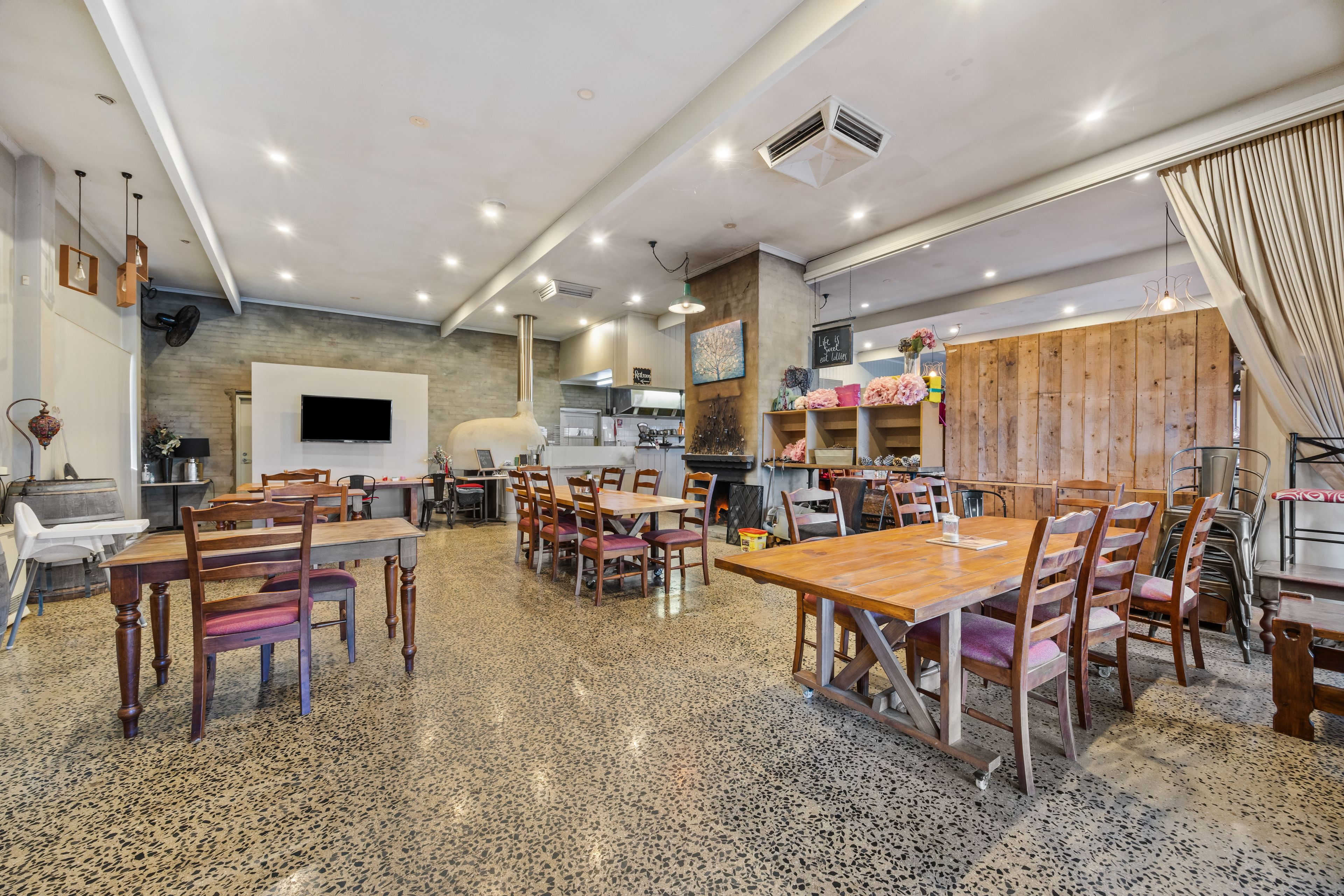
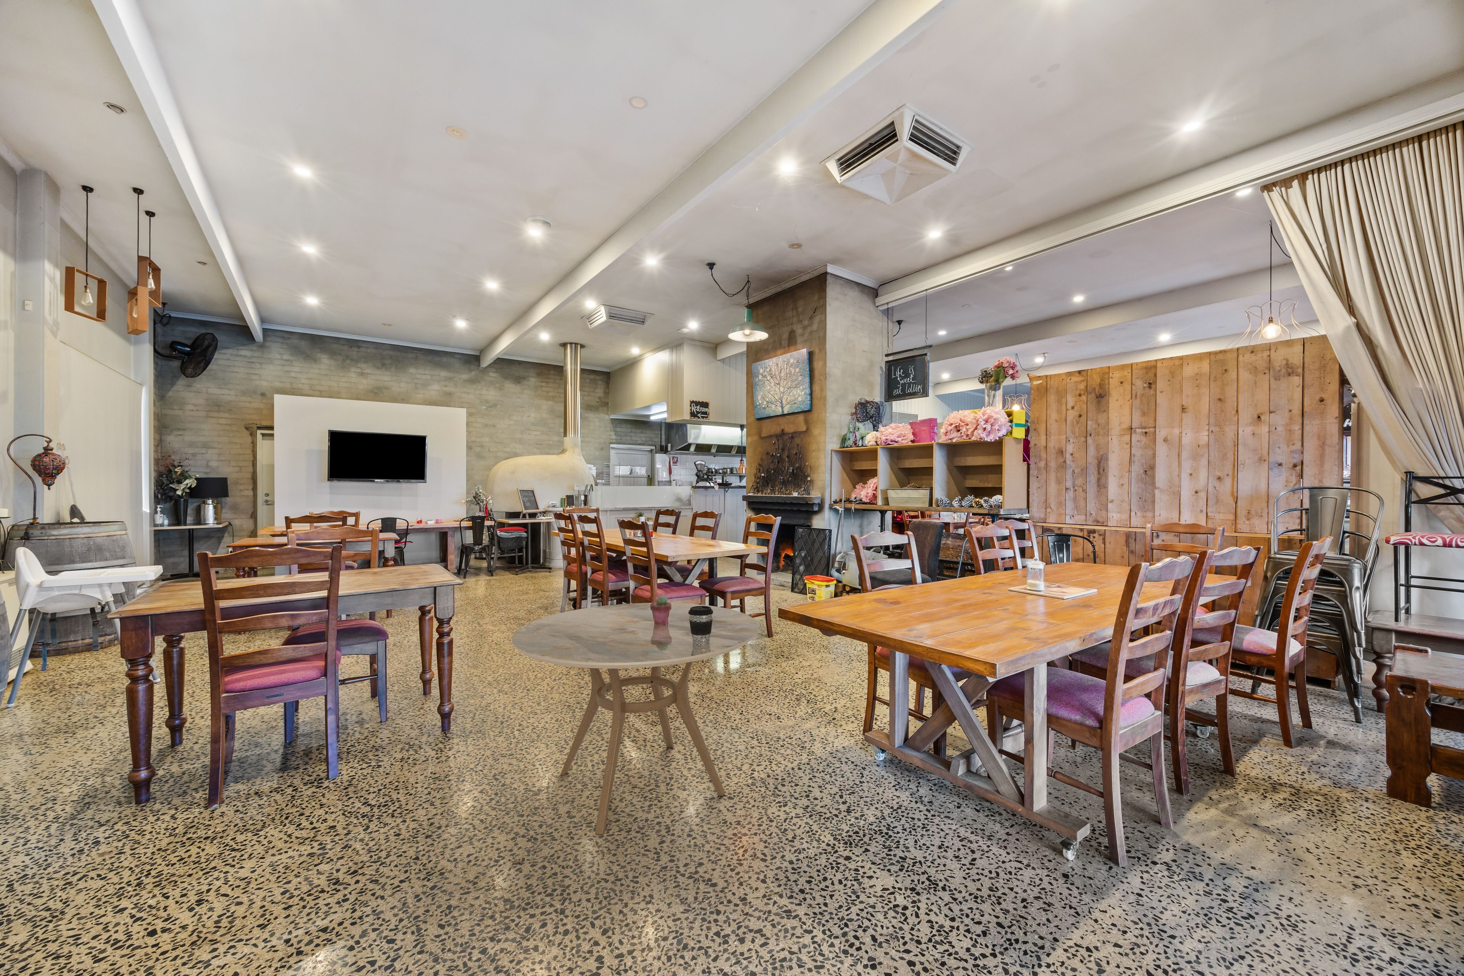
+ dining table (640, 705)
+ potted succulent (661, 609)
+ coffee cup (700, 625)
